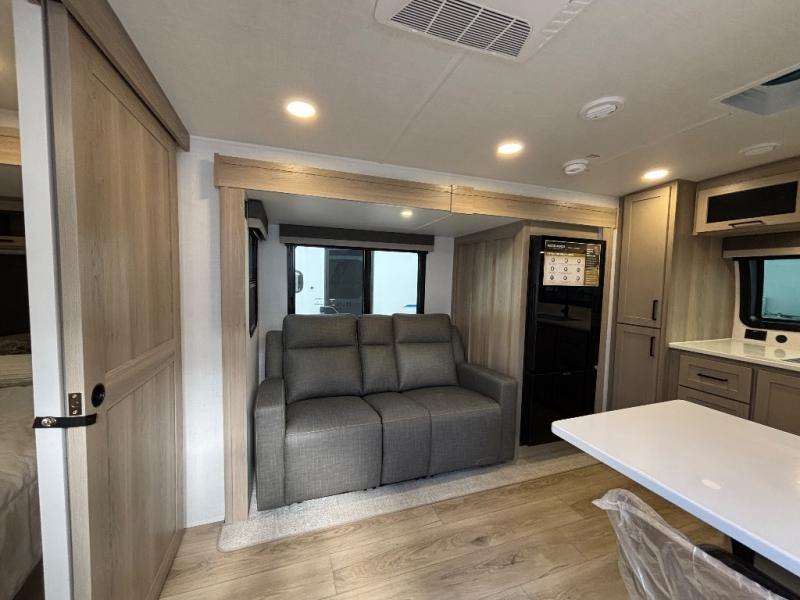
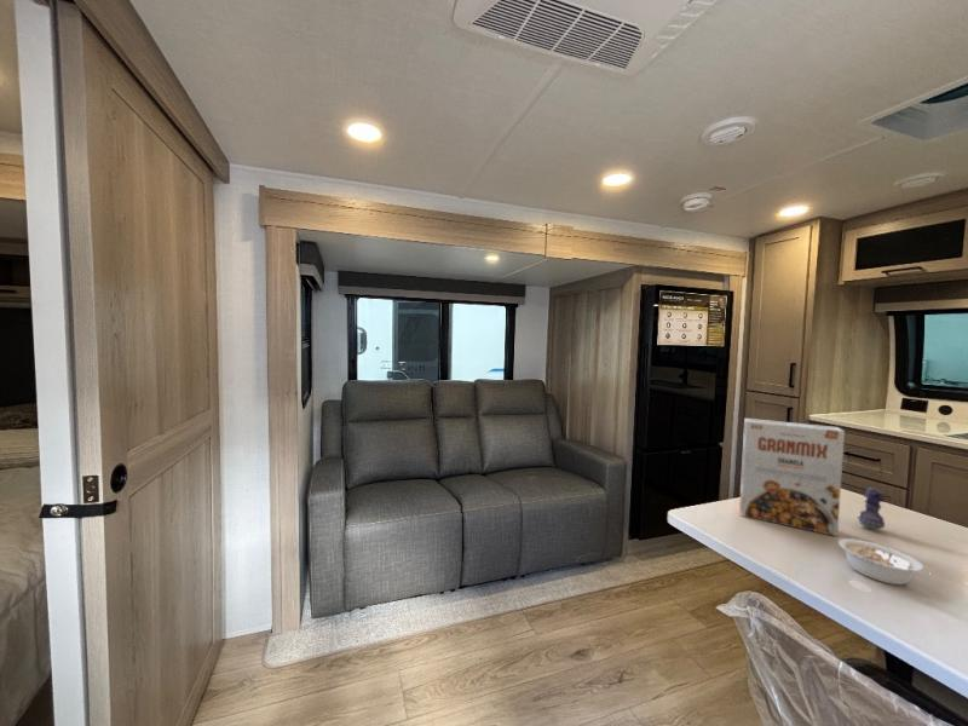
+ legume (881, 561)
+ cereal box (788, 473)
+ flower (871, 507)
